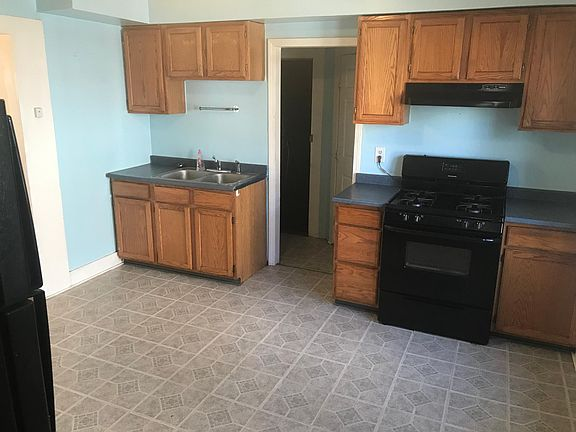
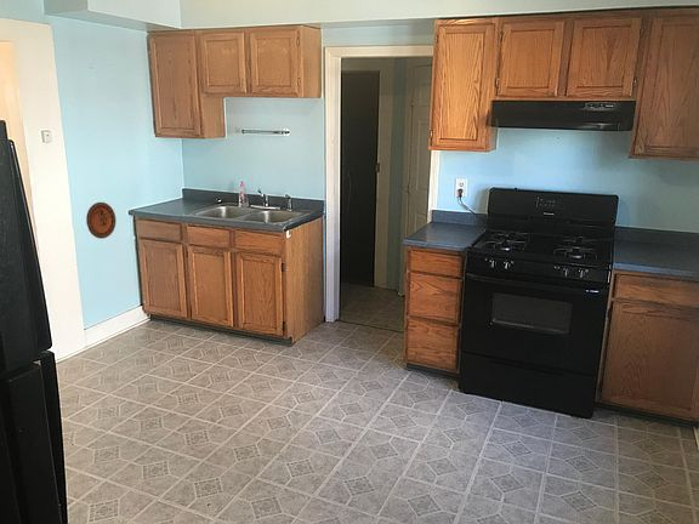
+ decorative plate (101, 220)
